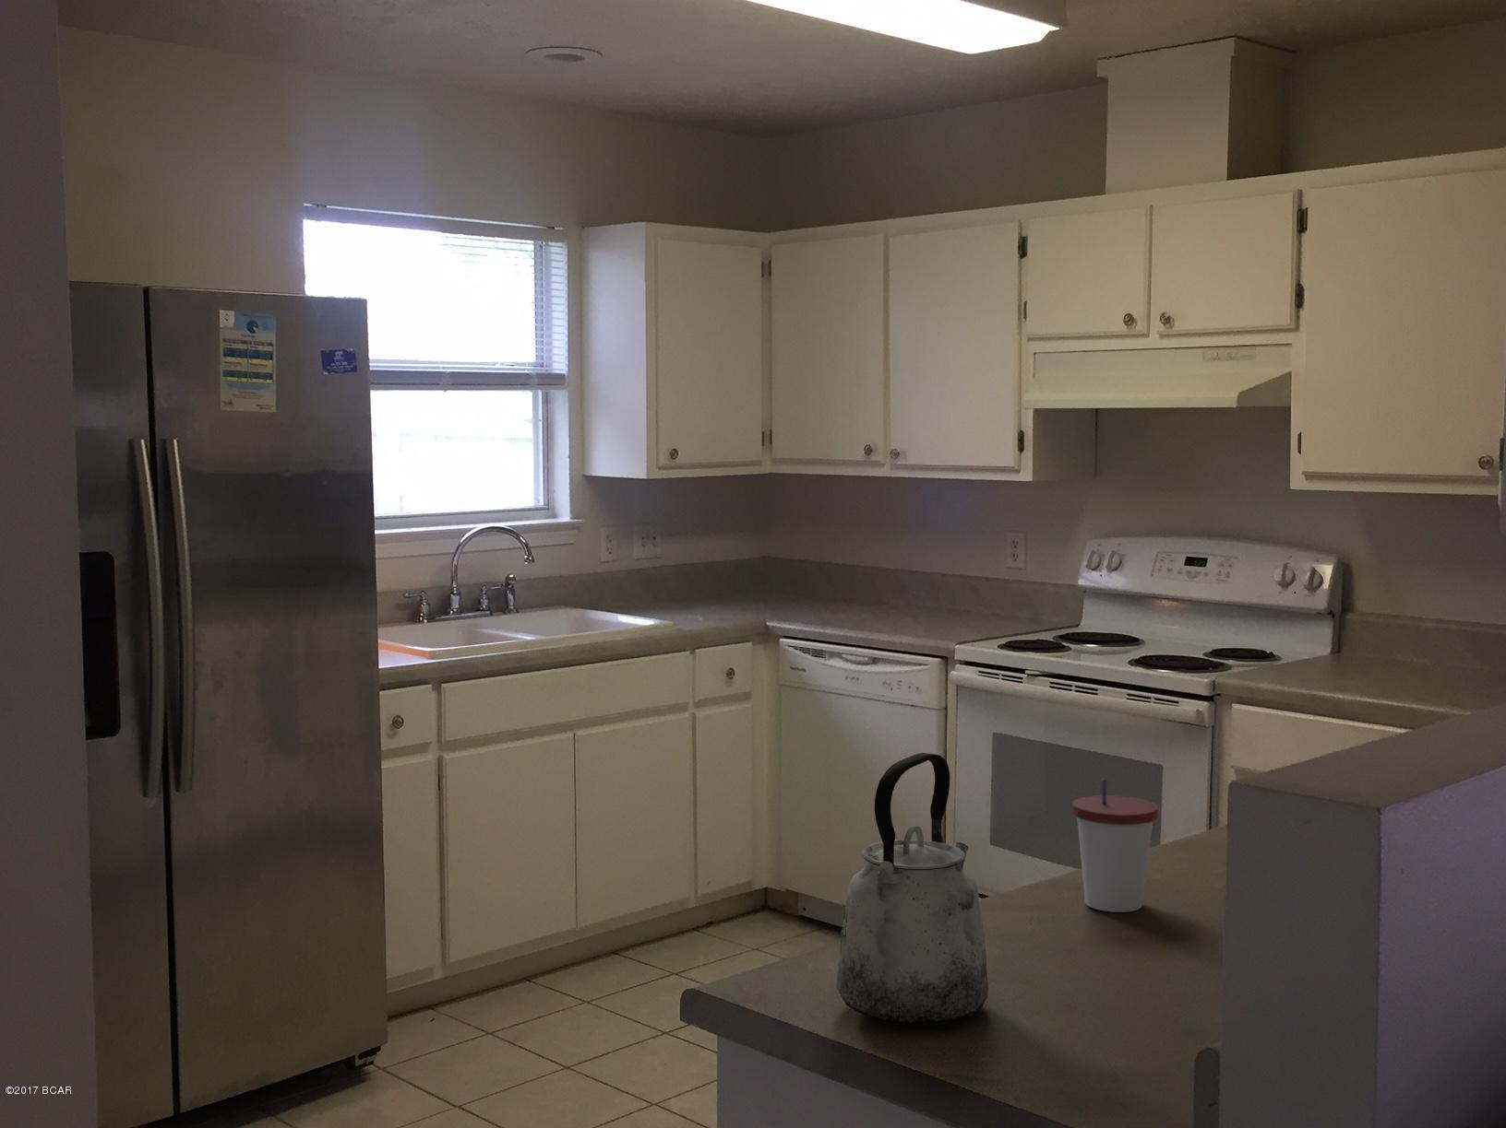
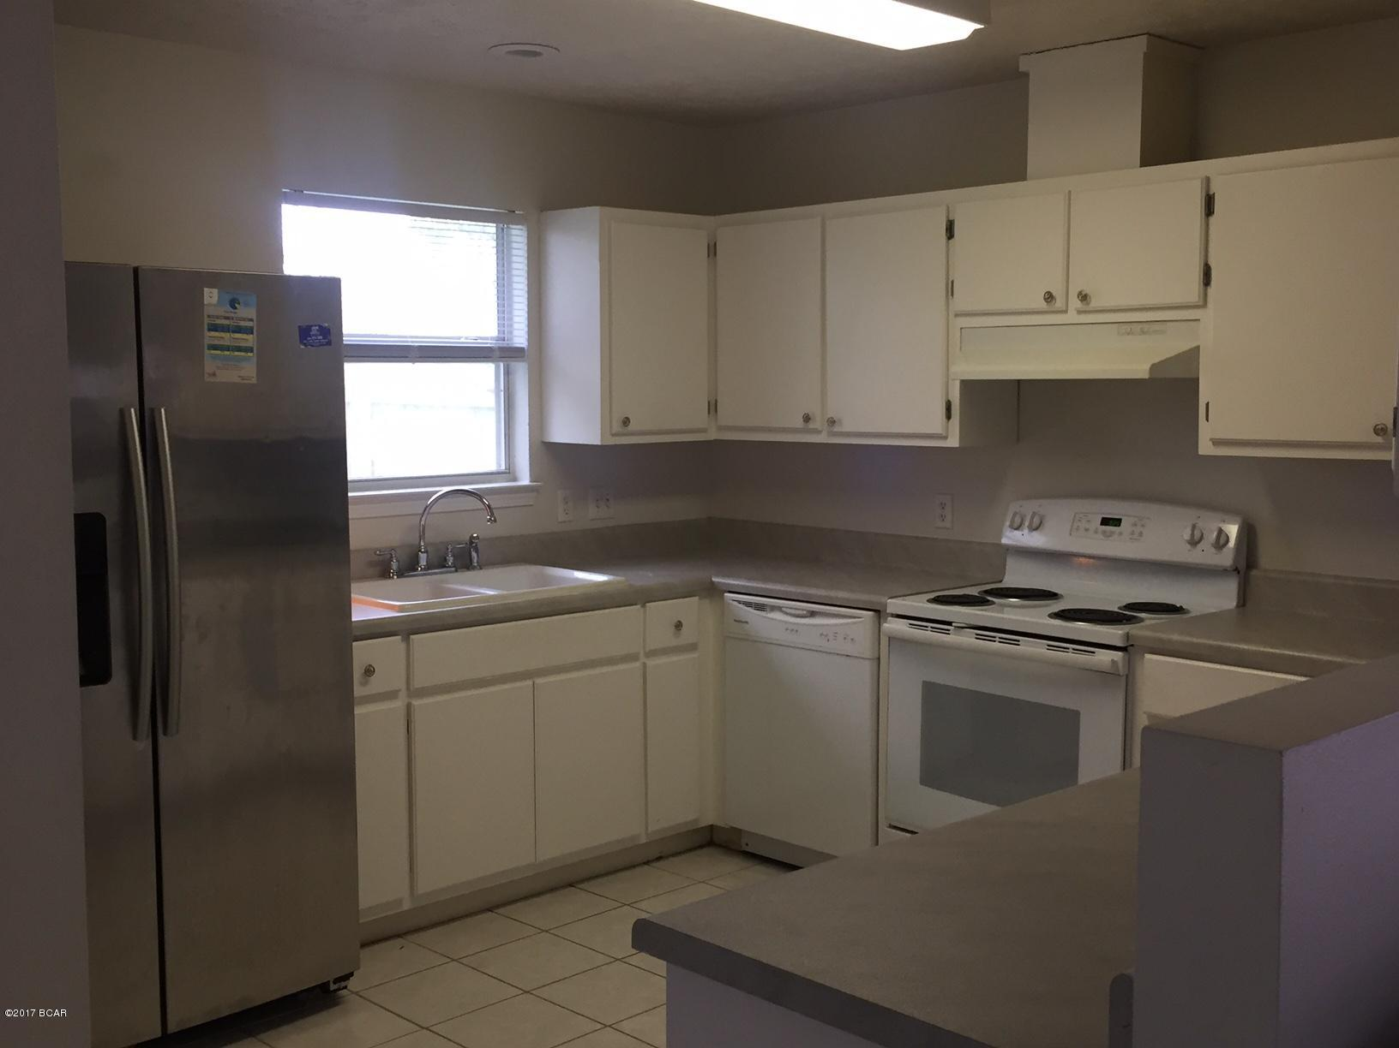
- cup (1113, 841)
- kettle (925, 877)
